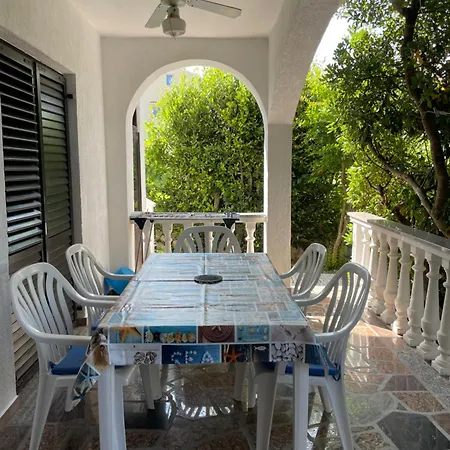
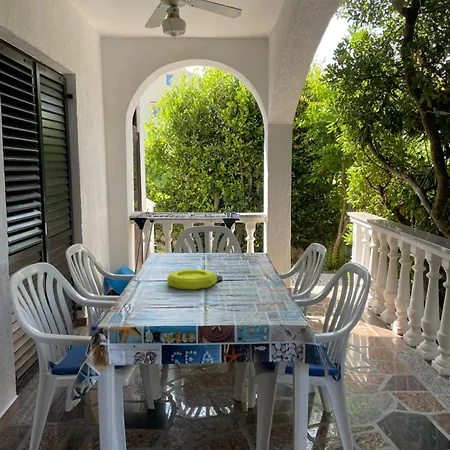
+ bowl (191, 278)
